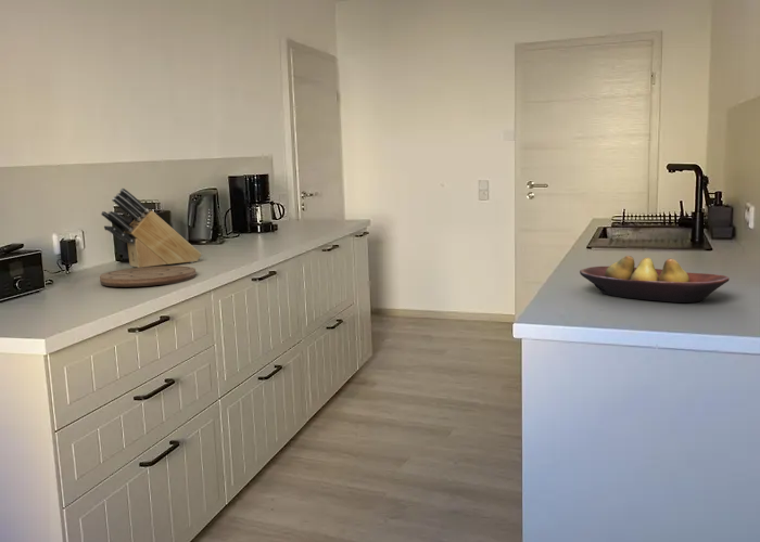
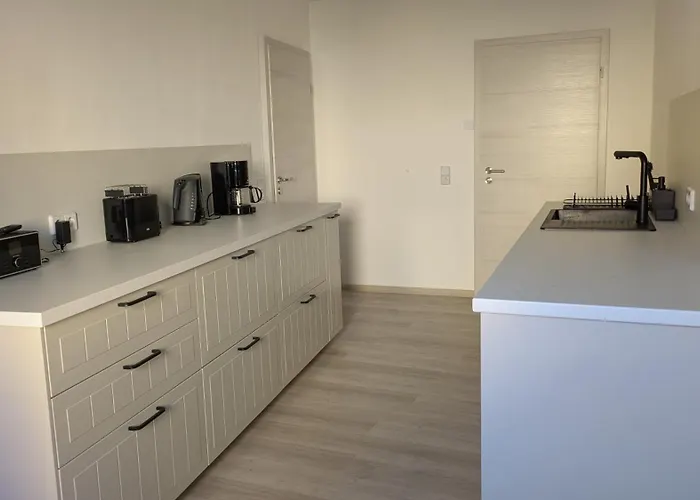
- fruit bowl (649, 275)
- cutting board (149, 275)
- knife block (151, 227)
